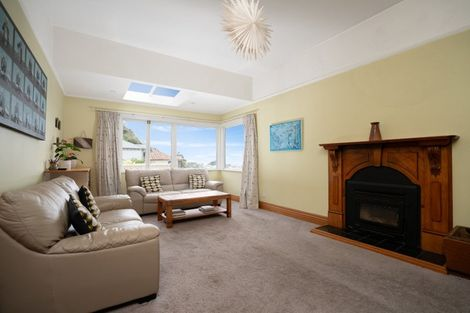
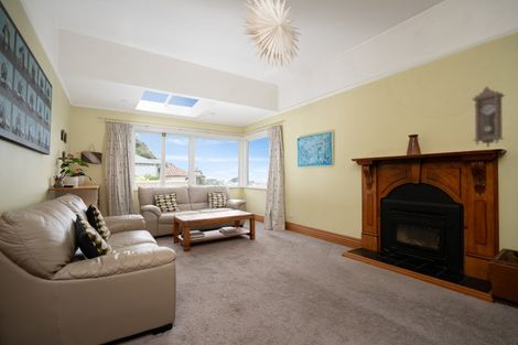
+ pendulum clock (487, 117)
